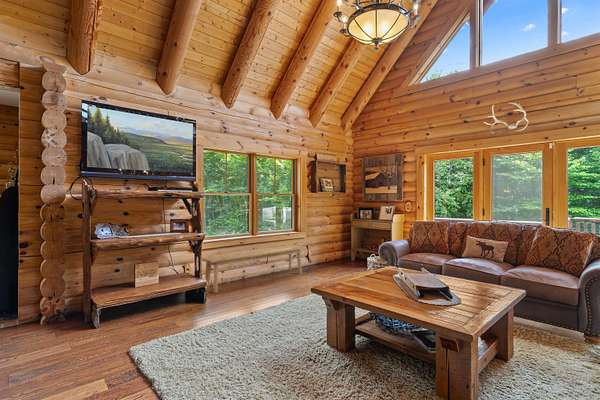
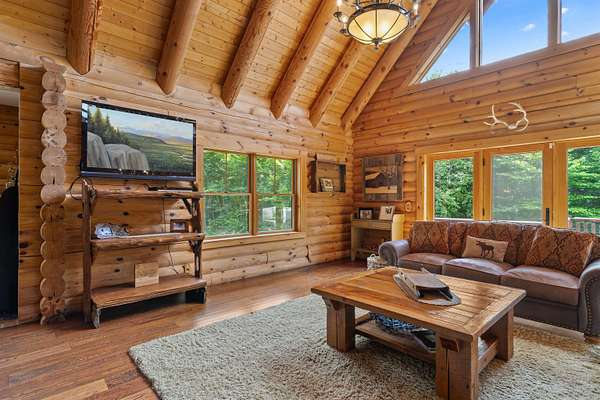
- bench (254, 259)
